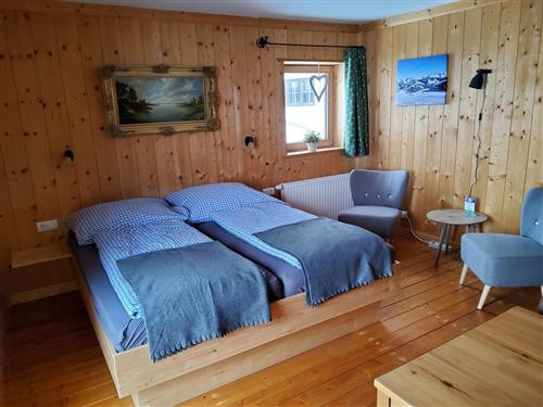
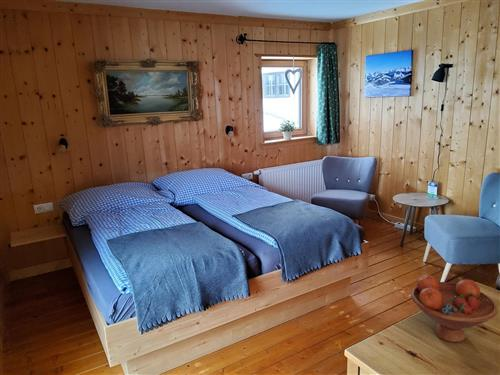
+ fruit bowl (451, 310)
